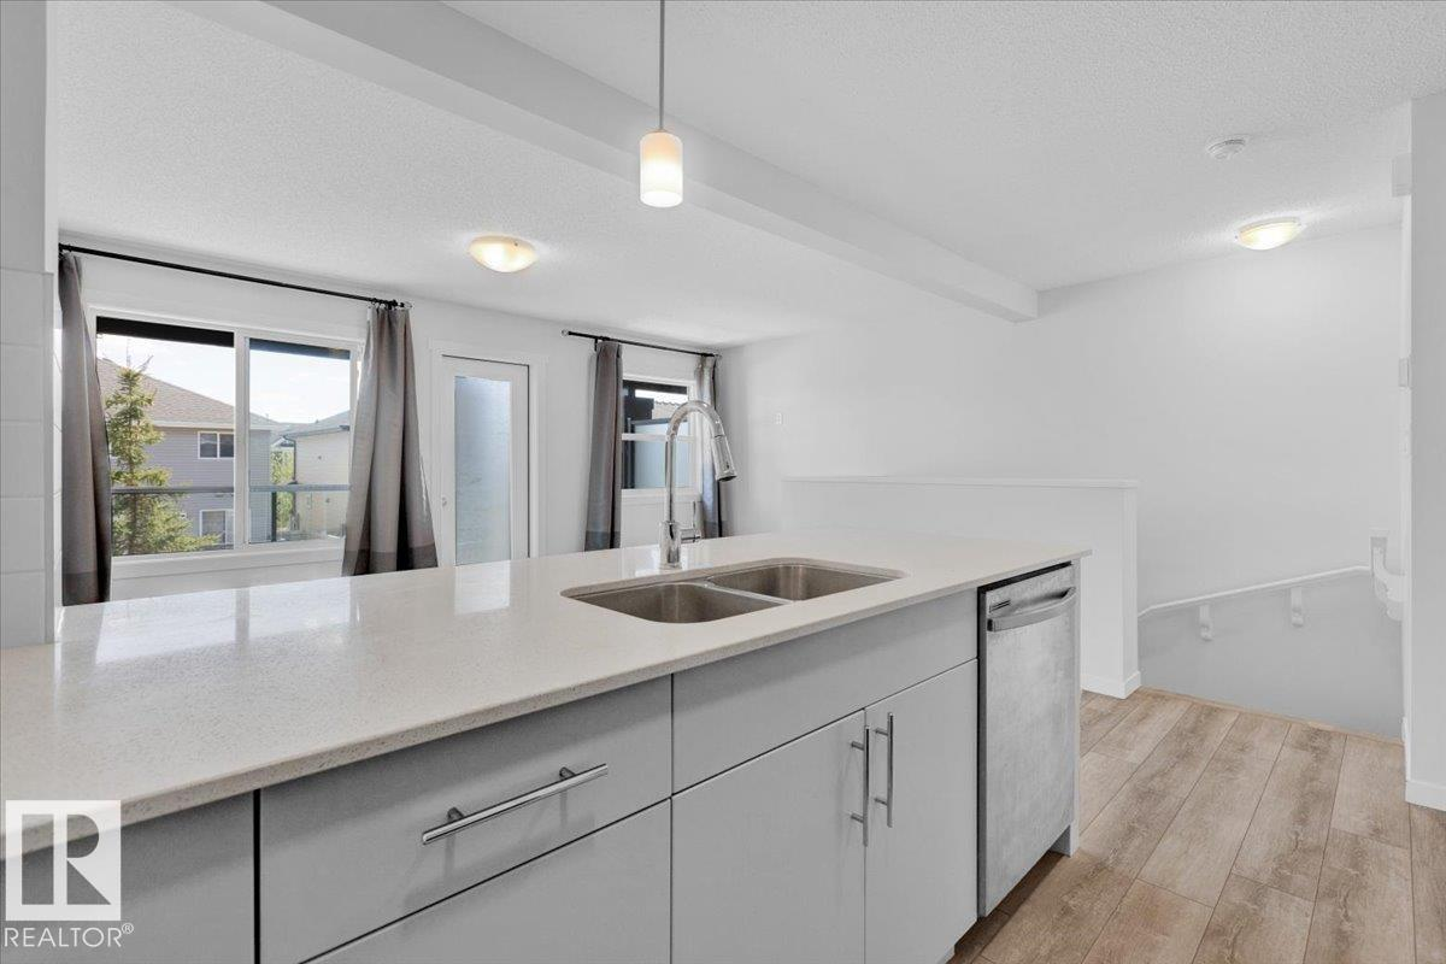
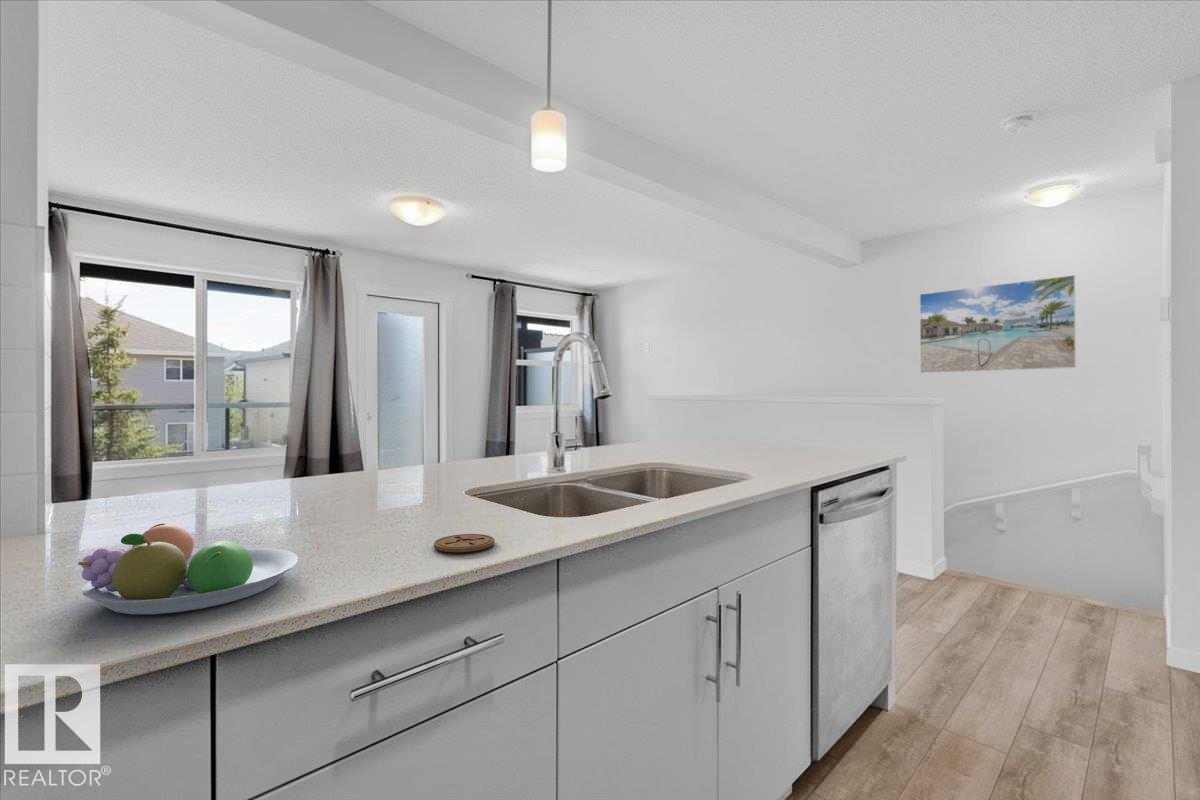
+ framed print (991, 328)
+ coaster (464, 542)
+ fruit bowl (197, 555)
